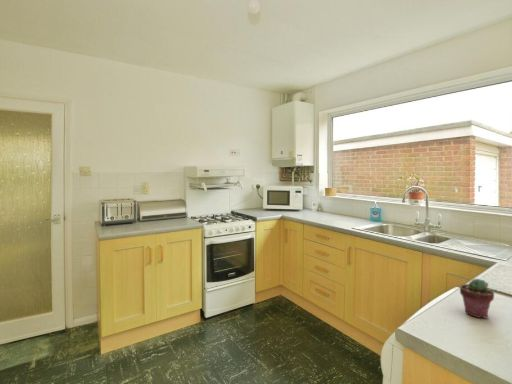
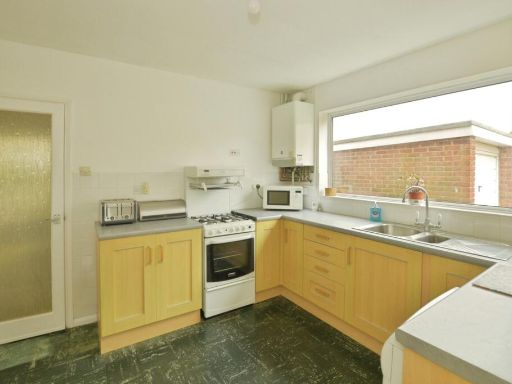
- potted succulent (476, 296)
